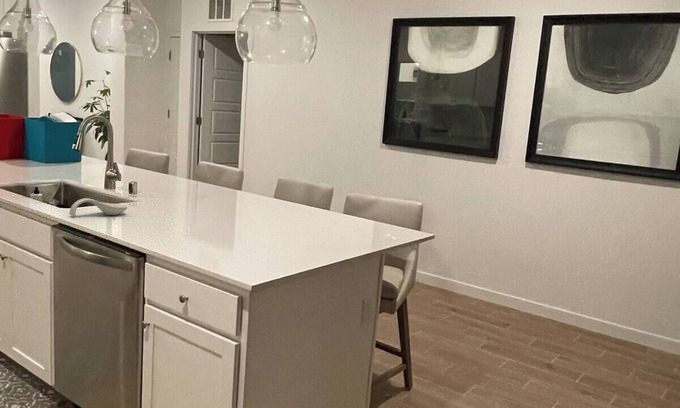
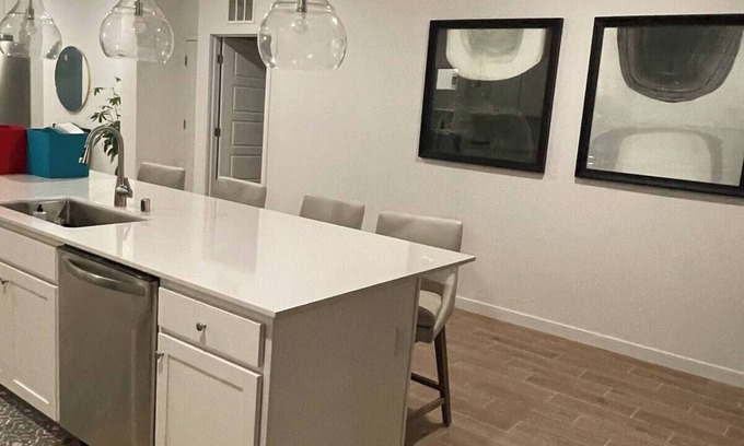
- spoon rest (99, 206)
